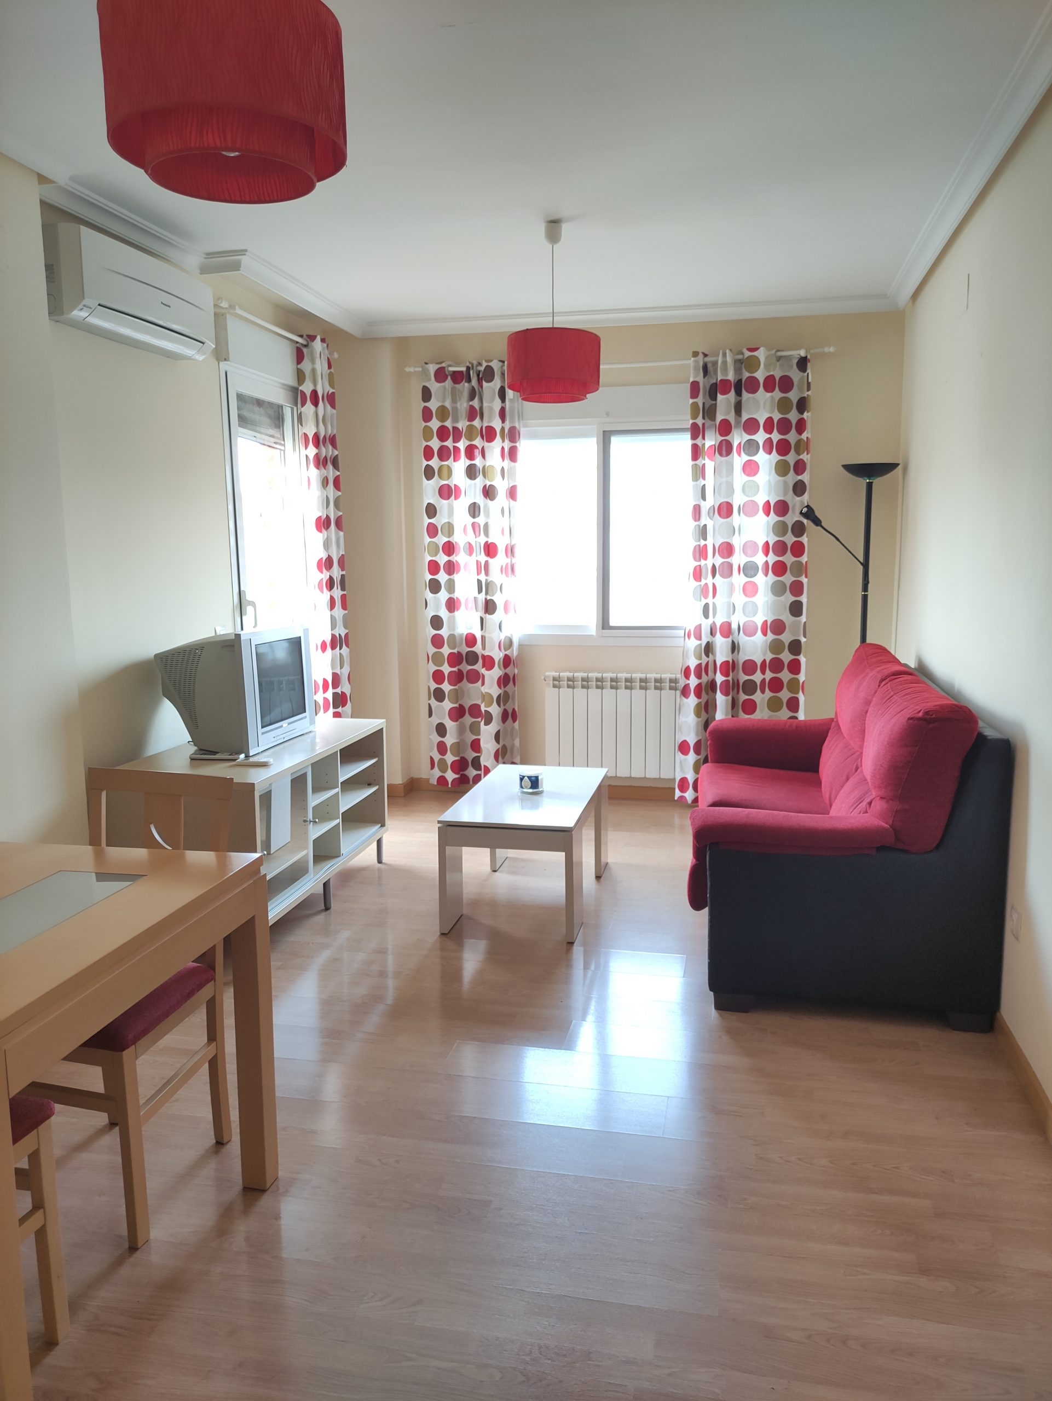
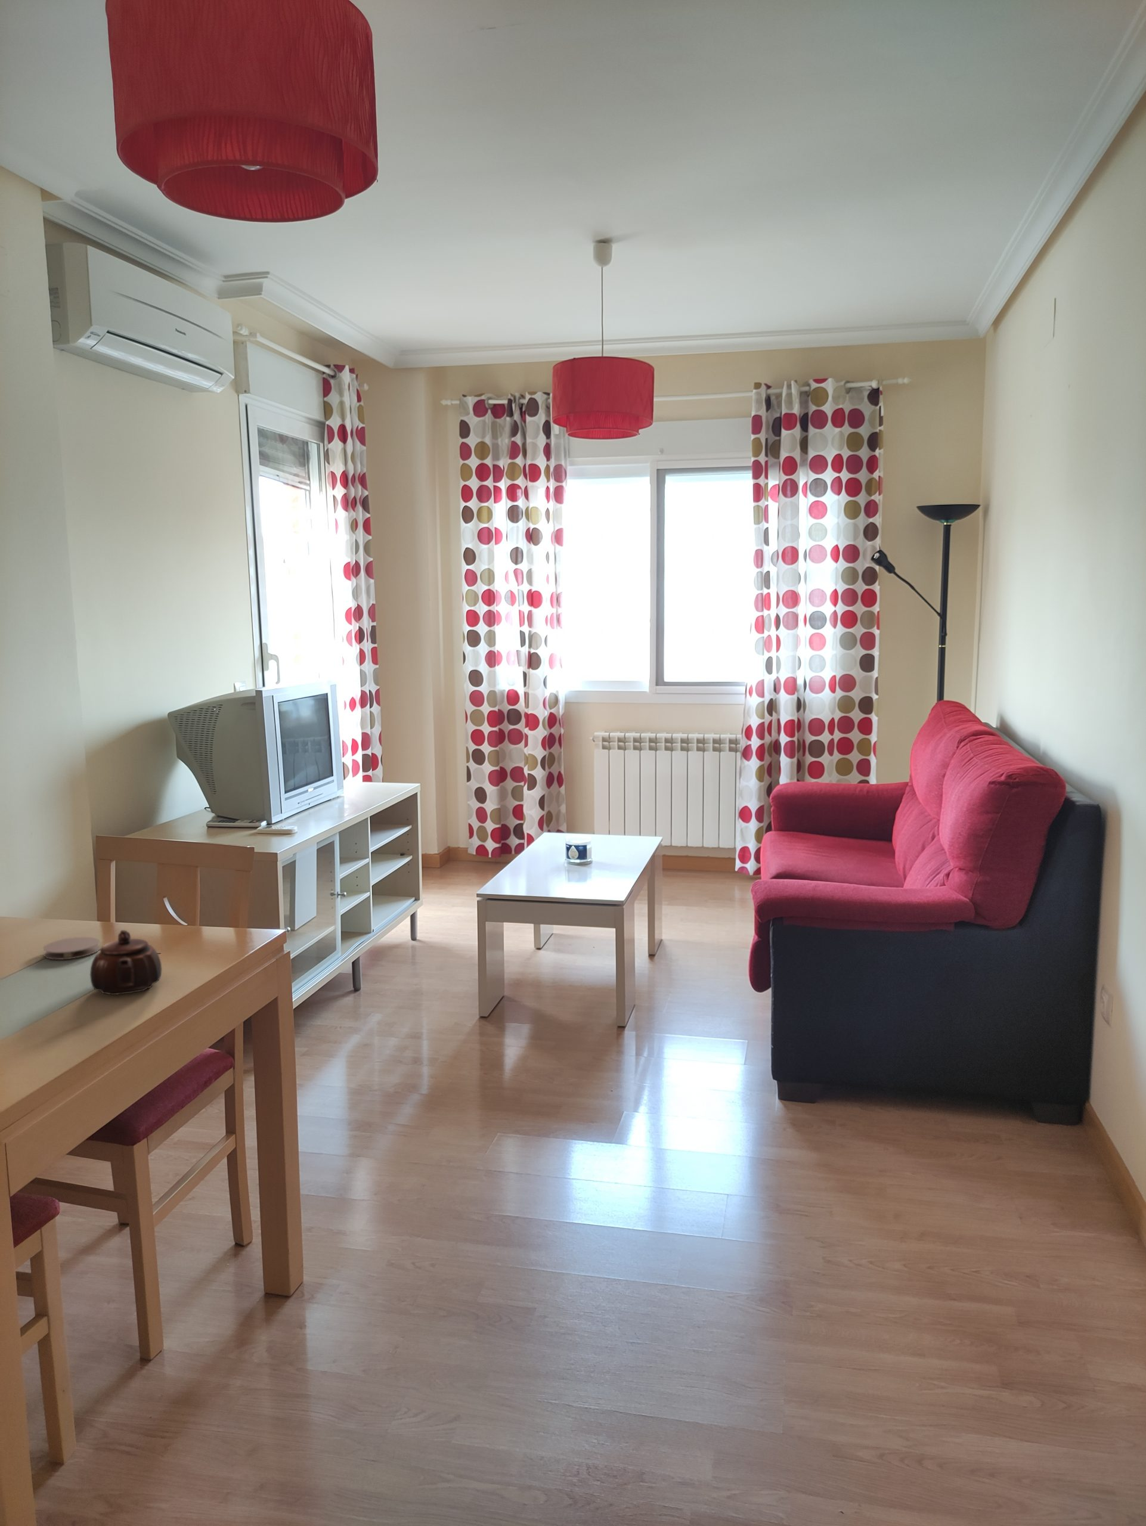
+ coaster (71, 948)
+ teapot (125, 957)
